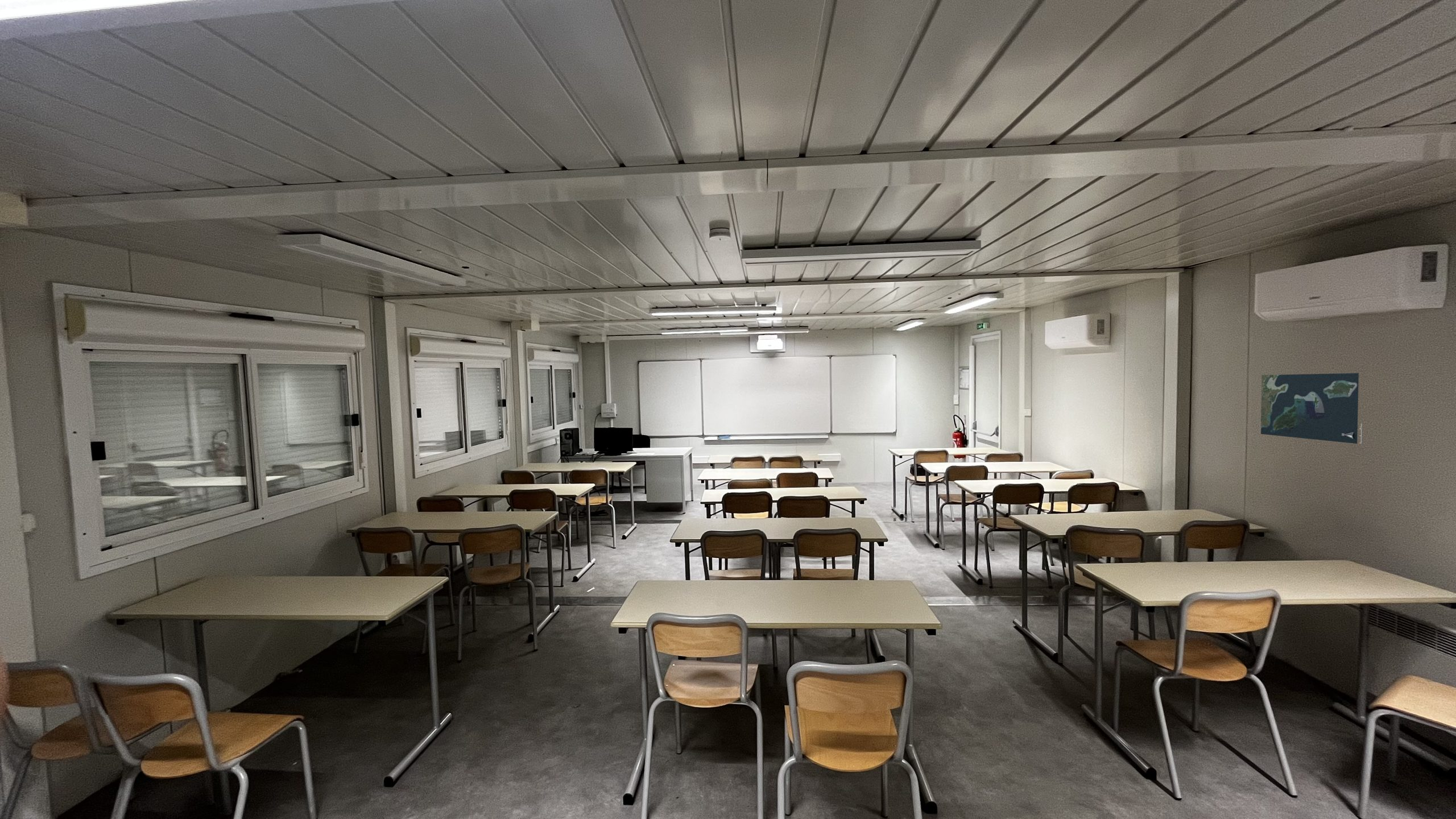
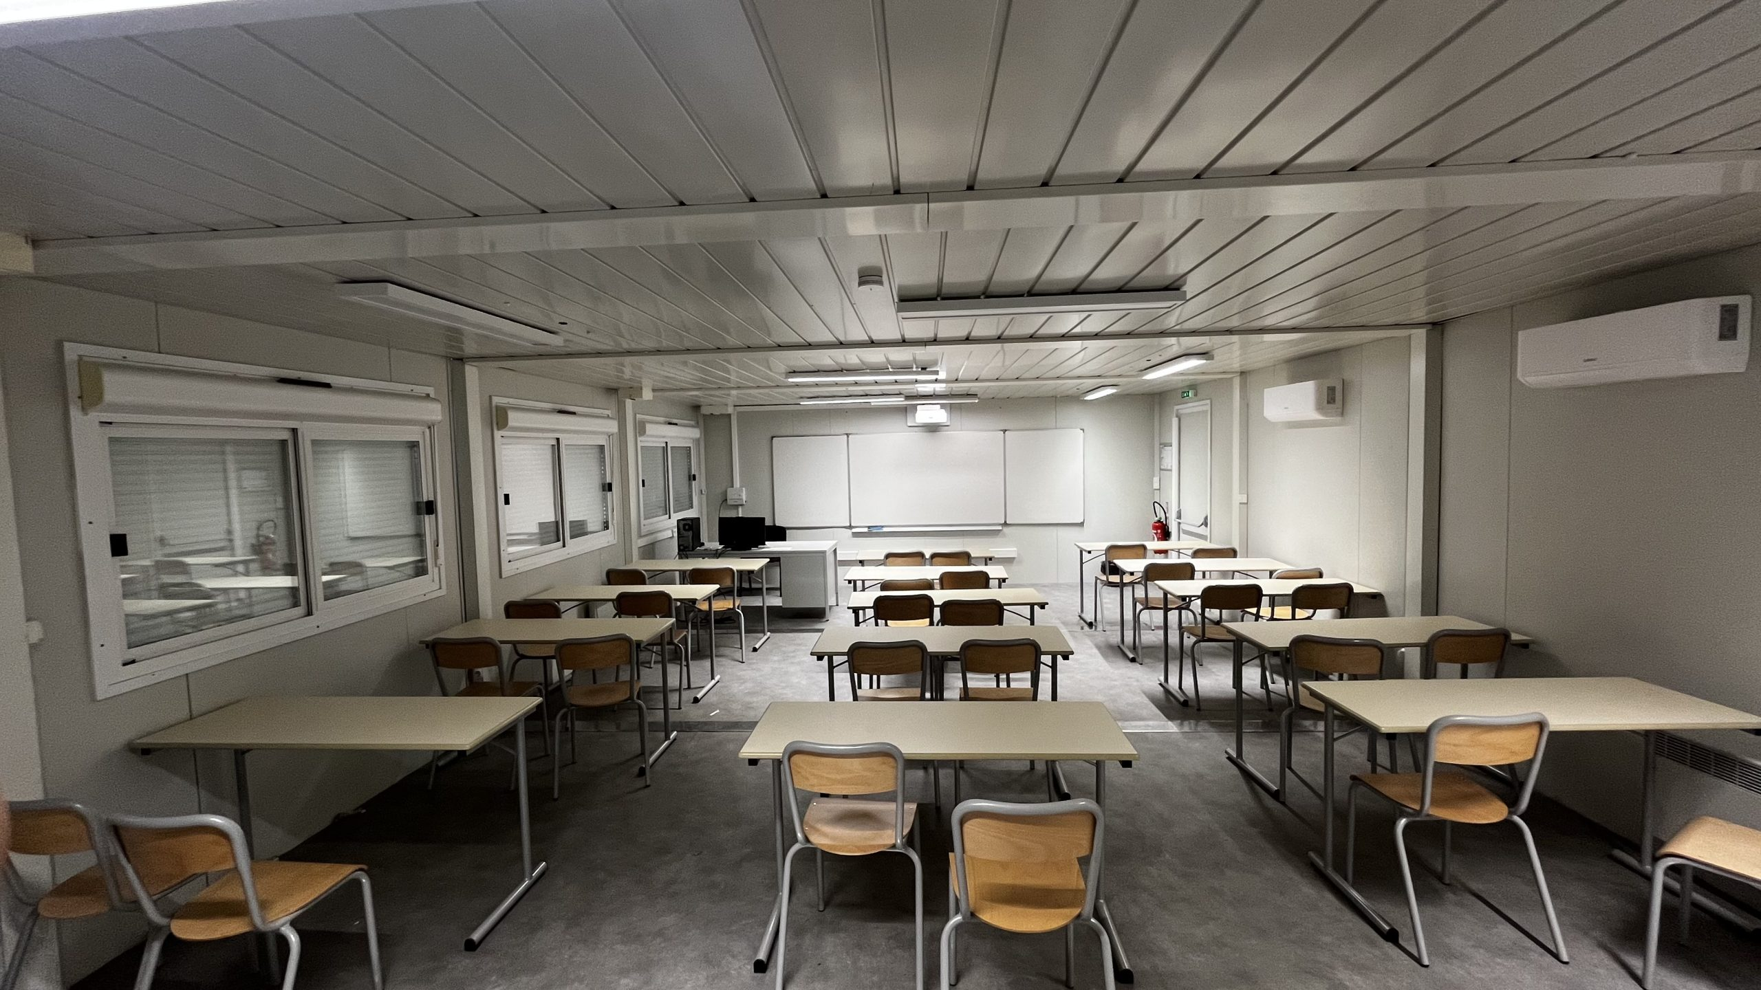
- map (1307, 406)
